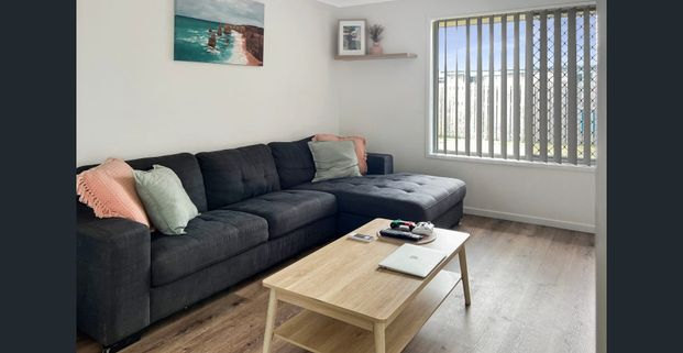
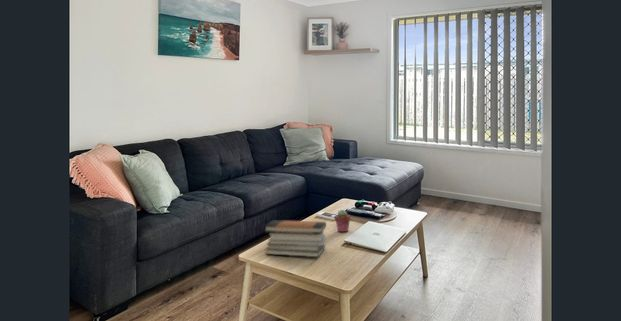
+ potted succulent (342, 220)
+ book stack (296, 237)
